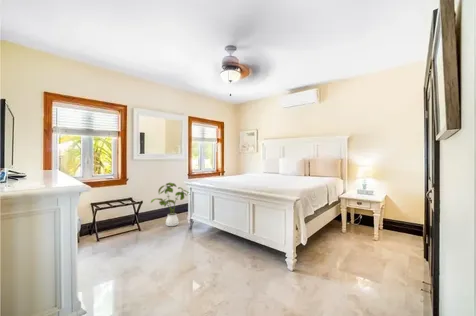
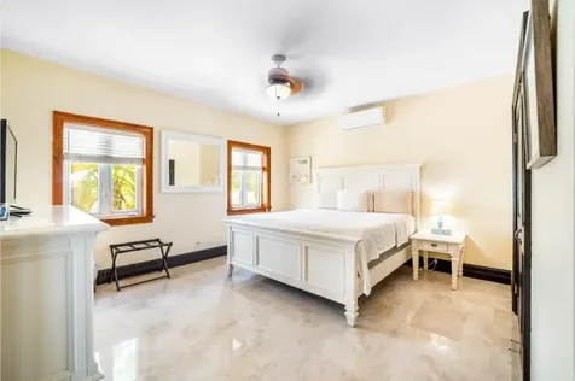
- house plant (168, 203)
